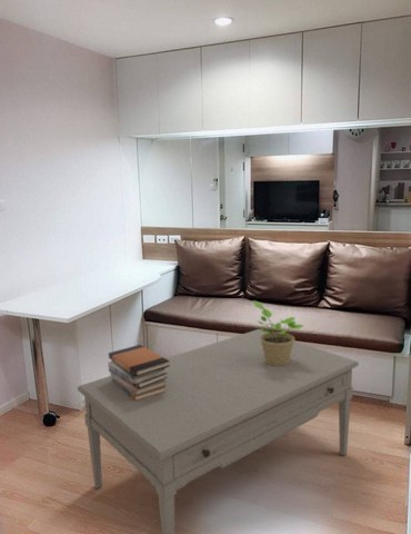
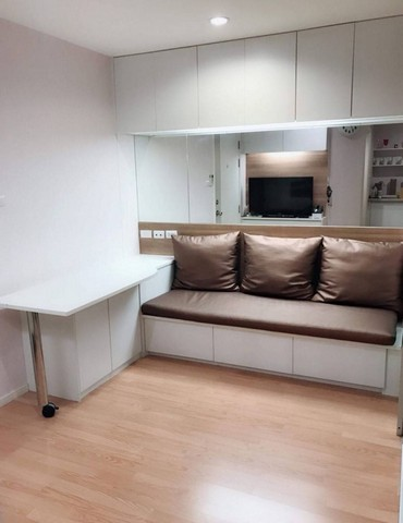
- potted plant (278, 333)
- coffee table (224, 422)
- book stack (138, 370)
